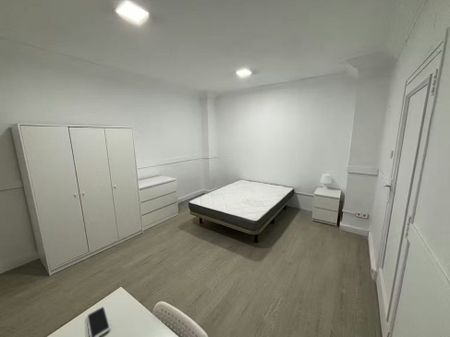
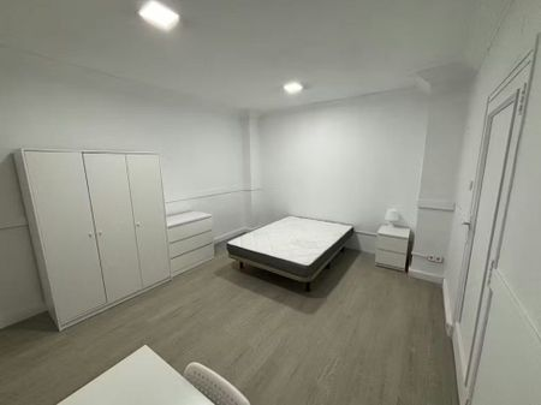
- smartphone (98, 321)
